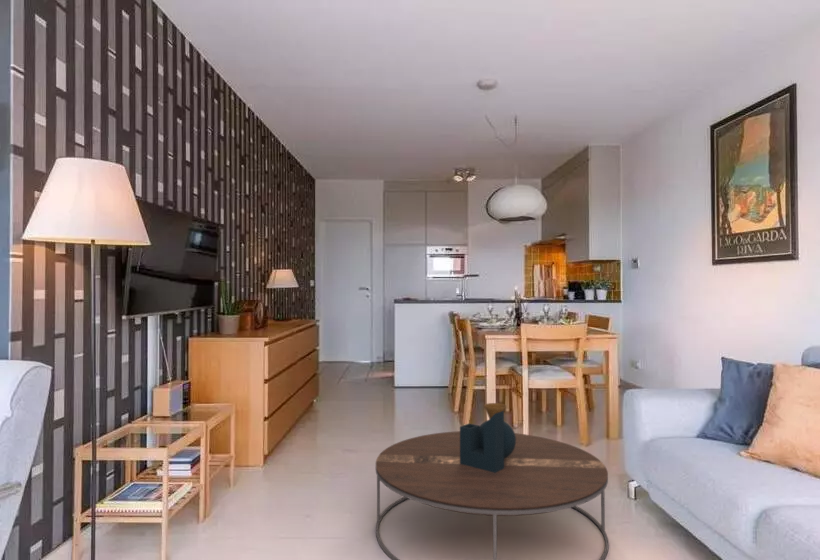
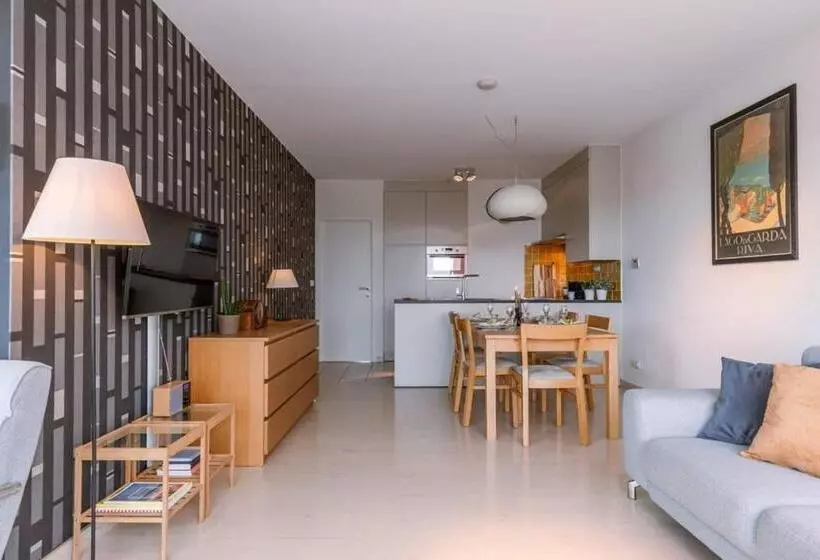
- coffee table (488, 466)
